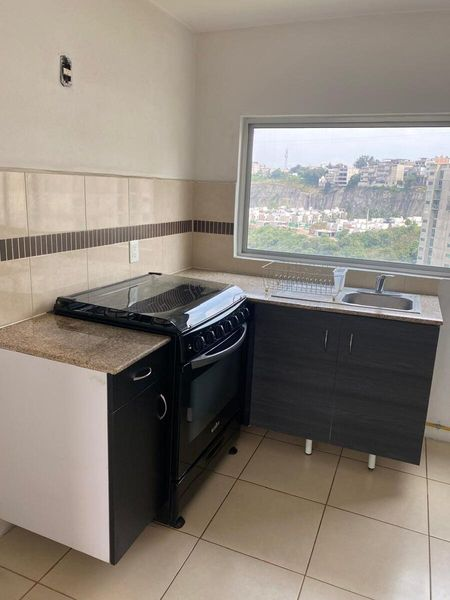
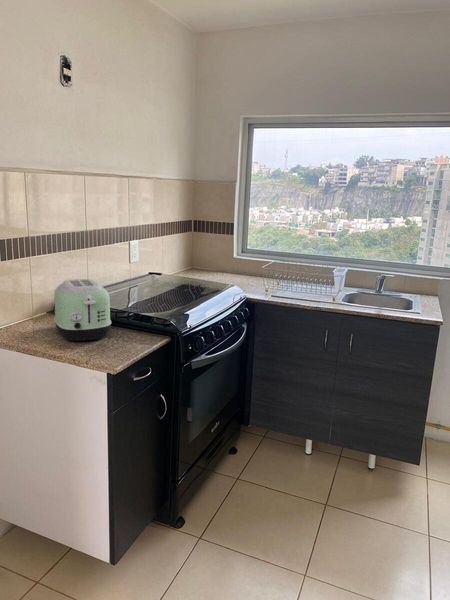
+ toaster (82, 308)
